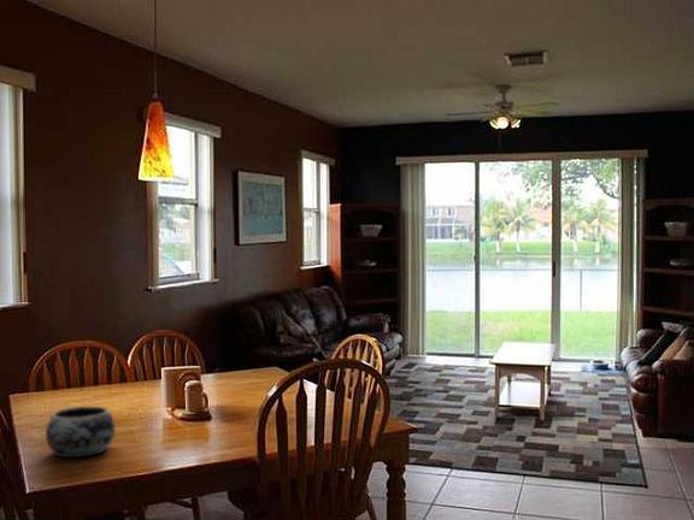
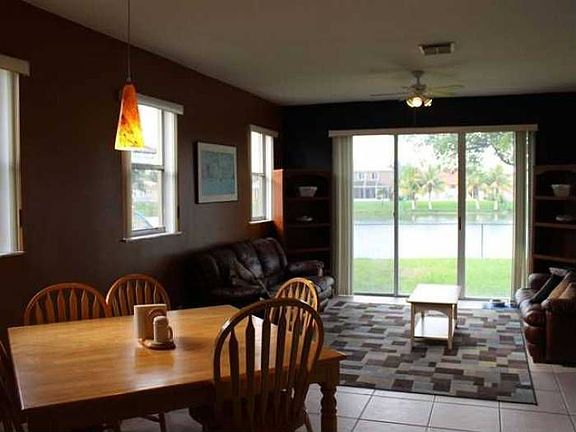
- decorative bowl (81, 431)
